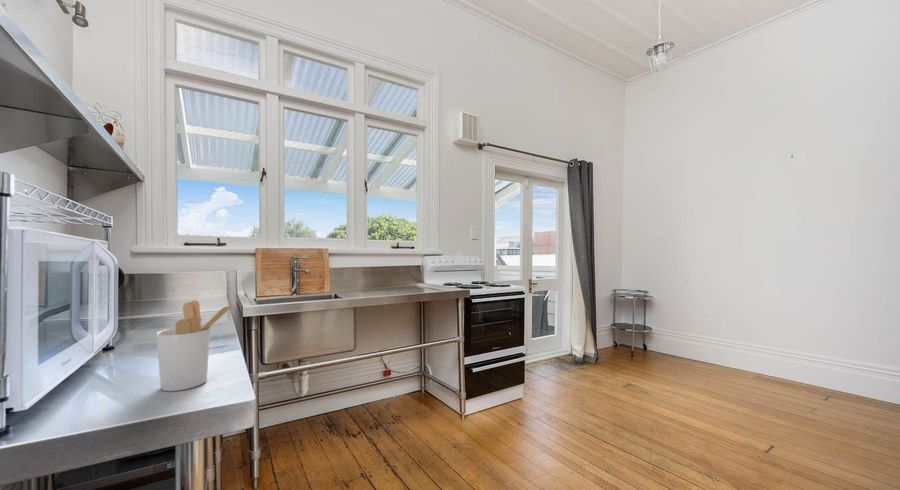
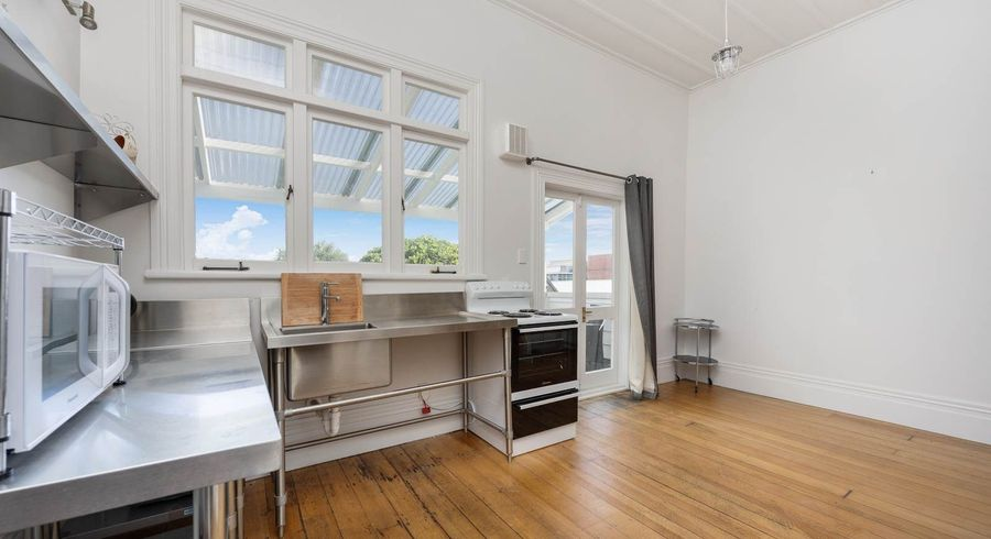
- utensil holder (198, 342)
